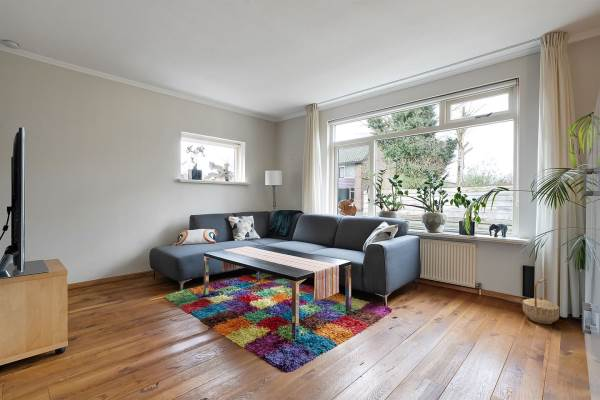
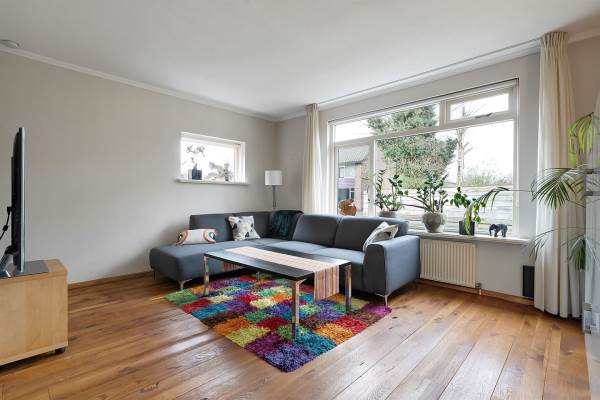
- basket (540, 299)
